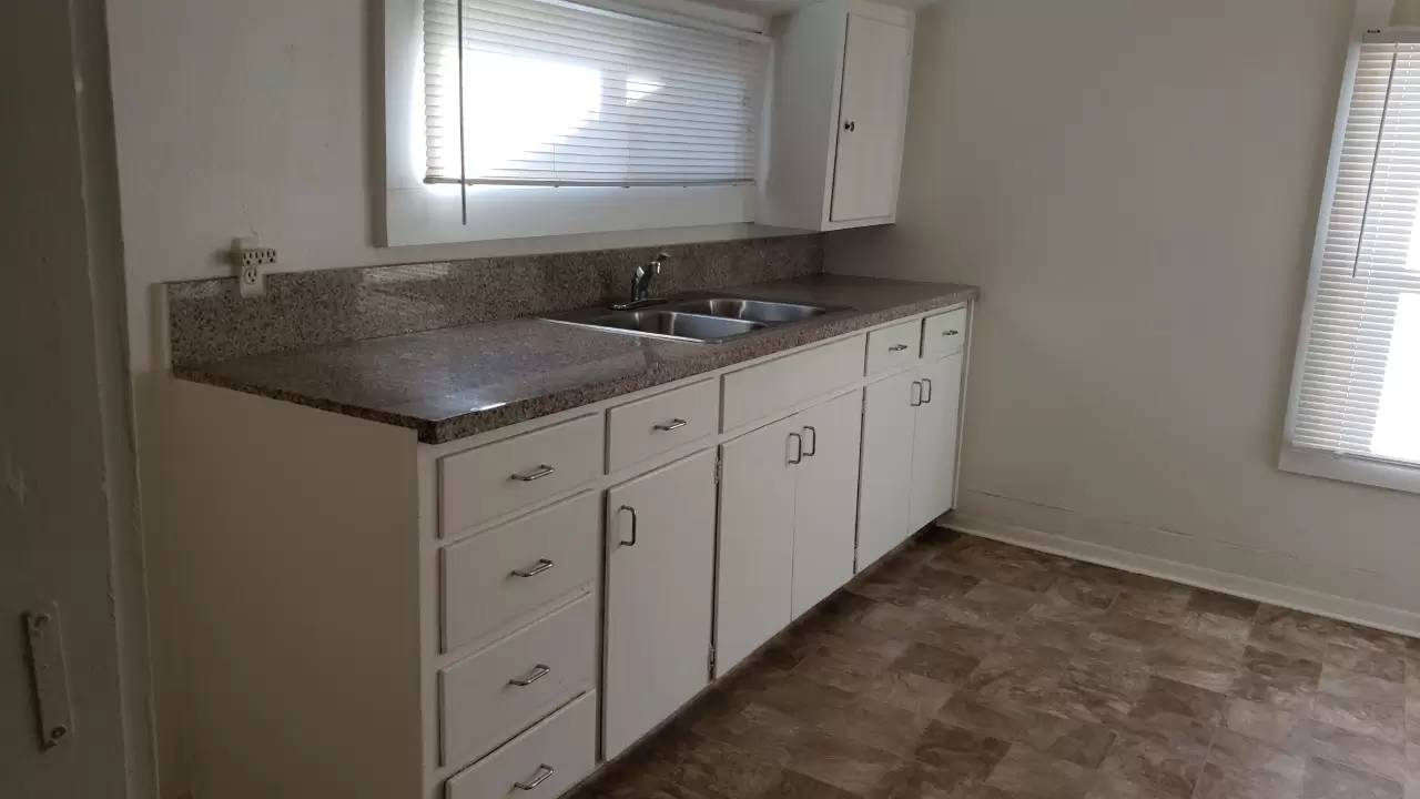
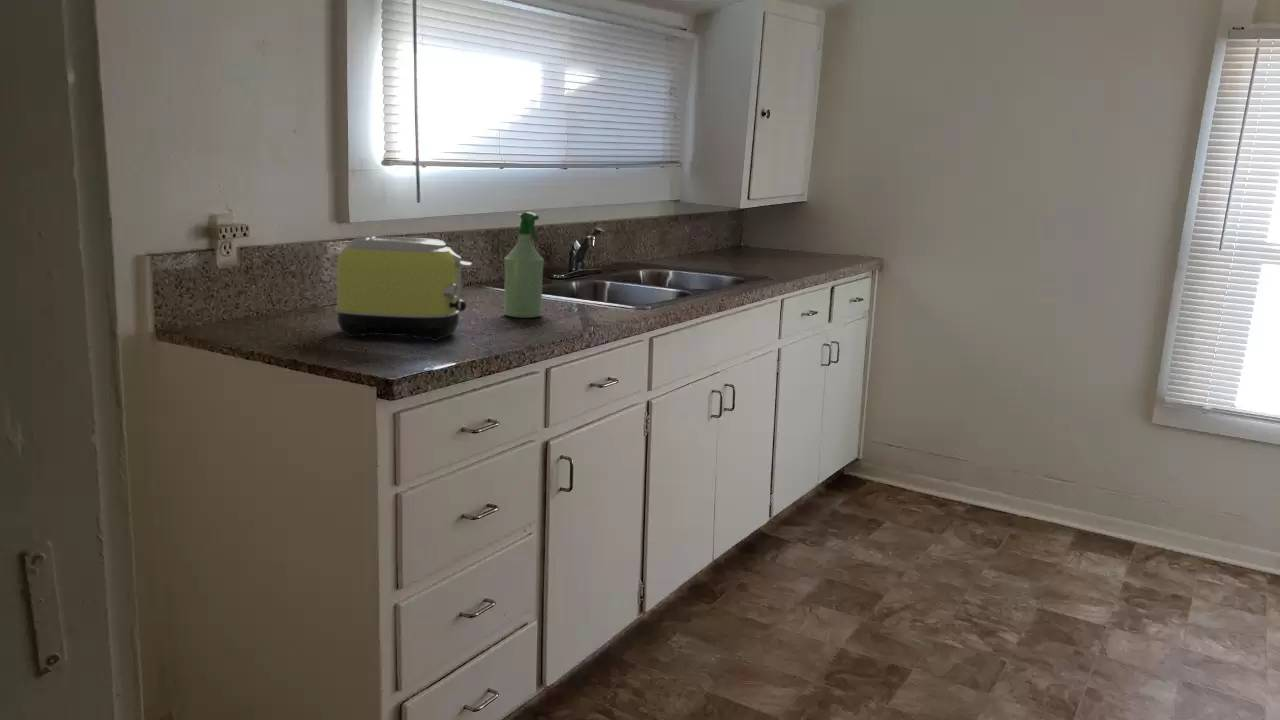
+ toaster (404, 287)
+ spray bottle (523, 264)
